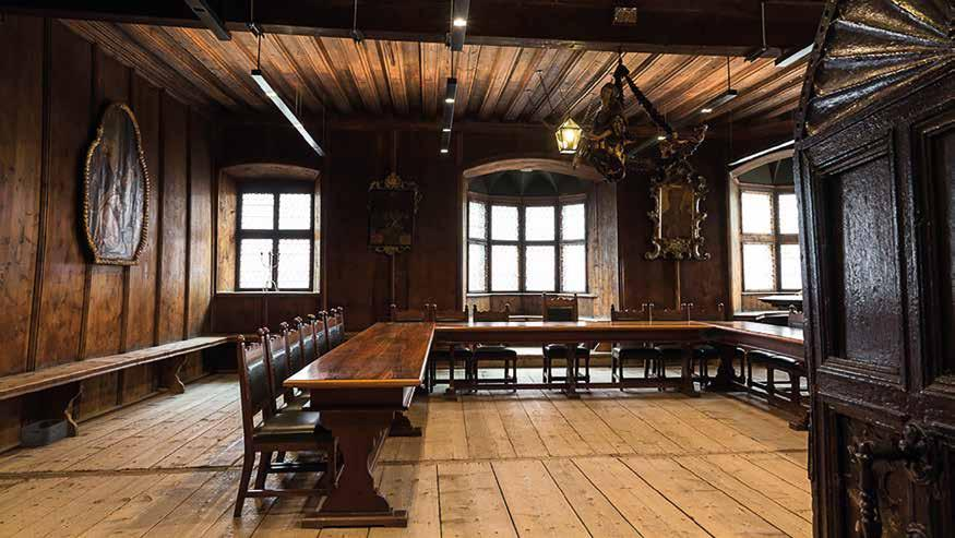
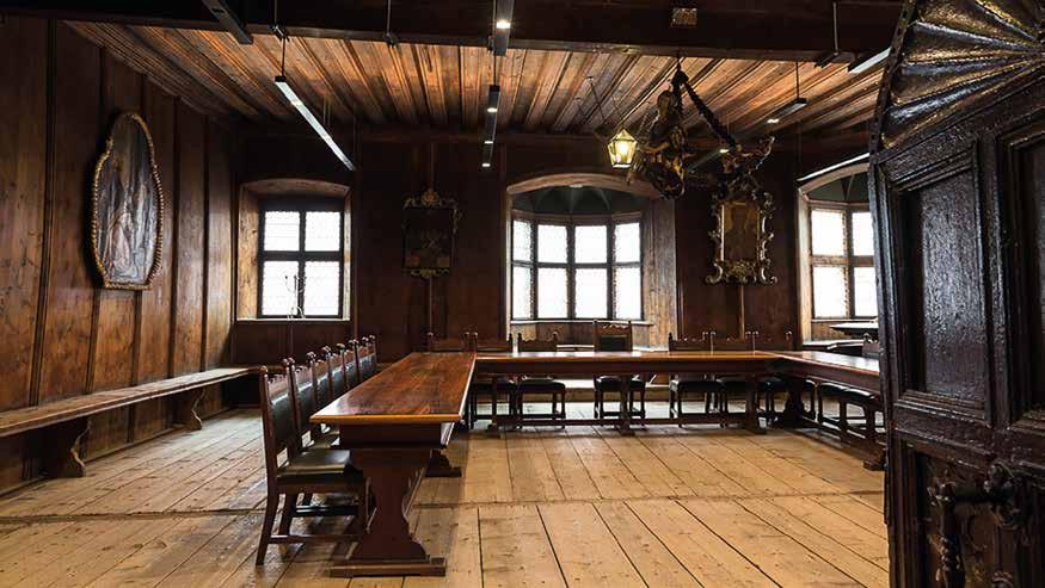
- storage bin (44, 432)
